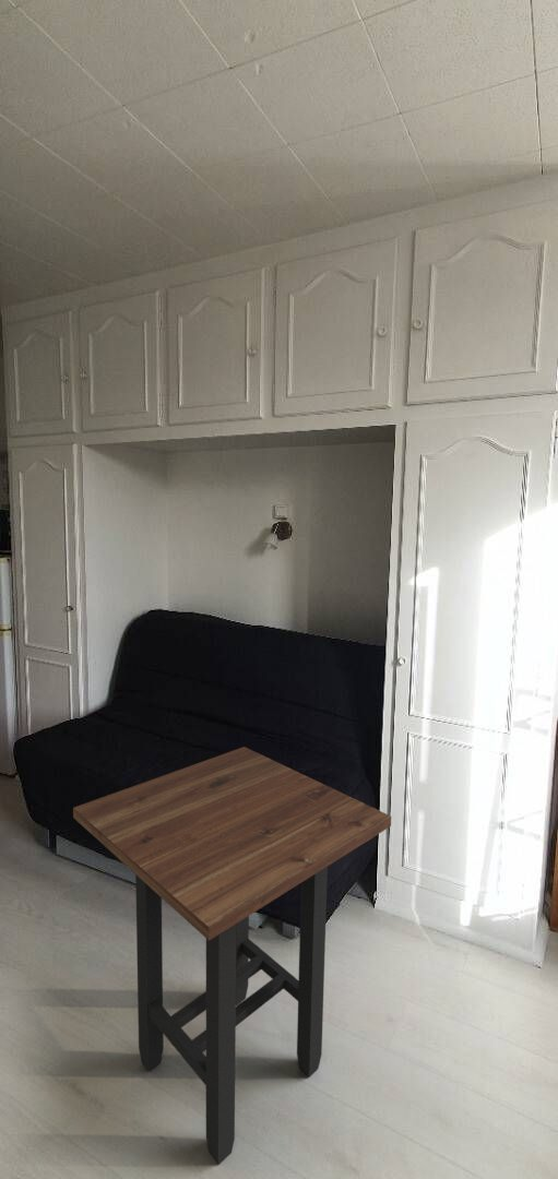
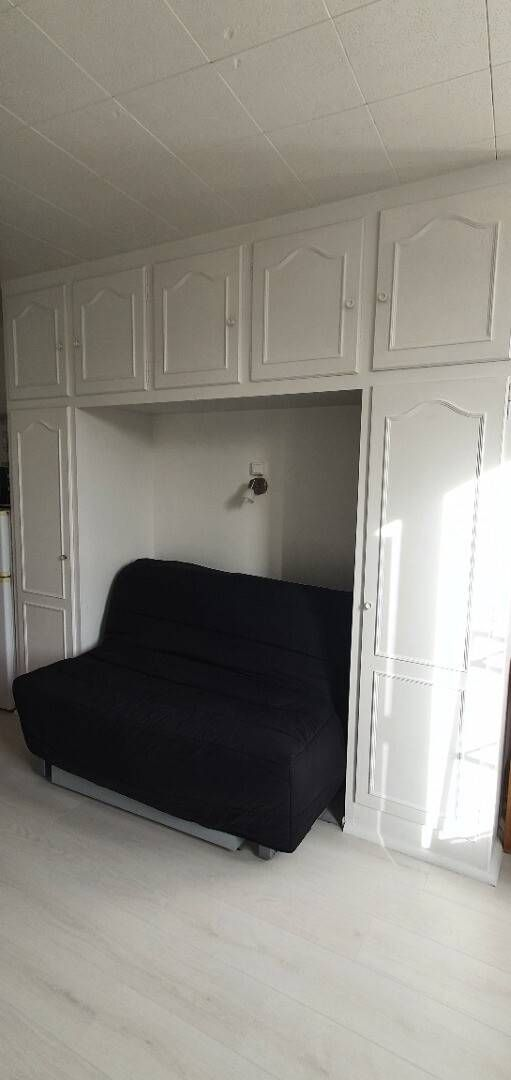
- side table (230, 942)
